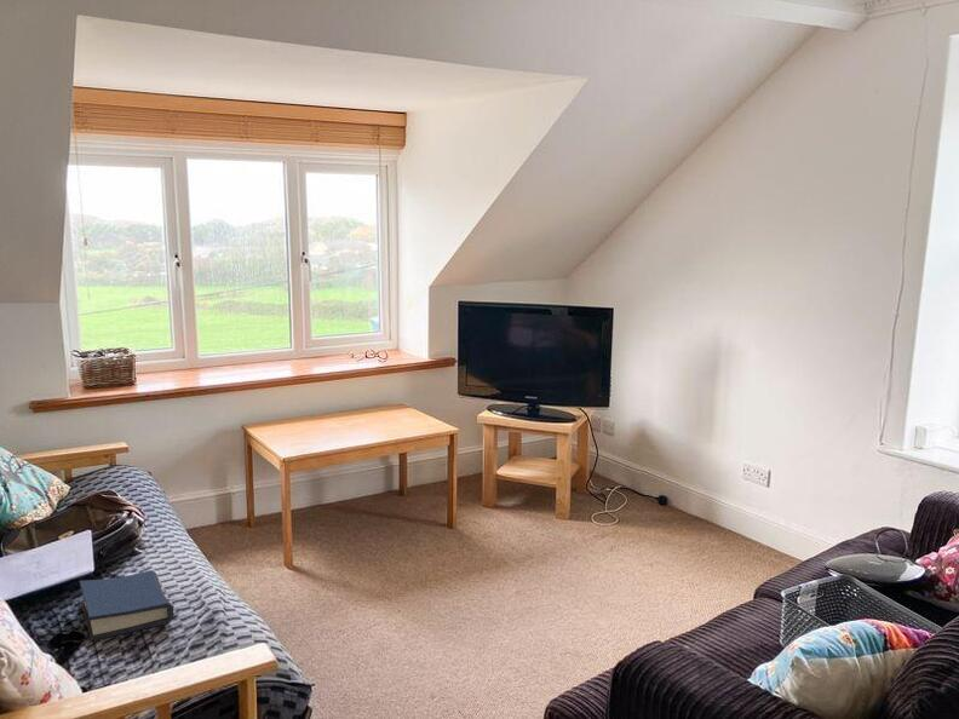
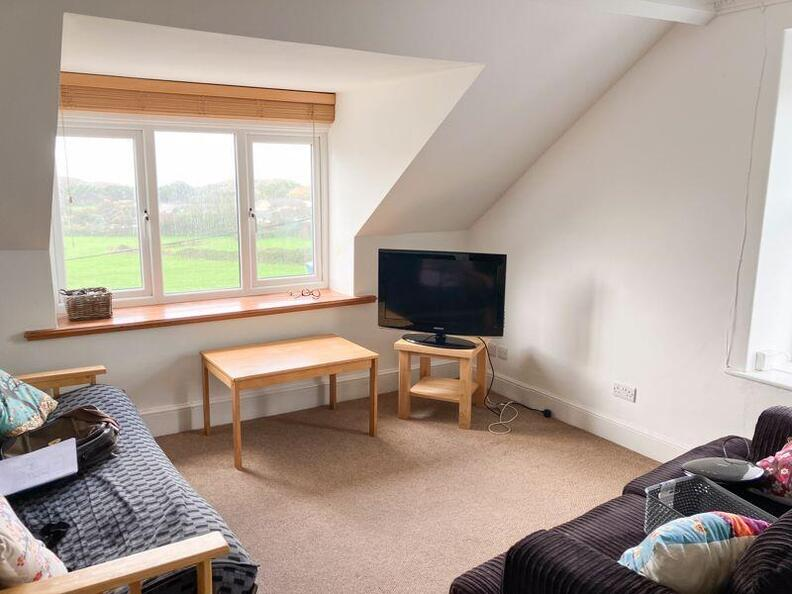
- hardback book (125, 600)
